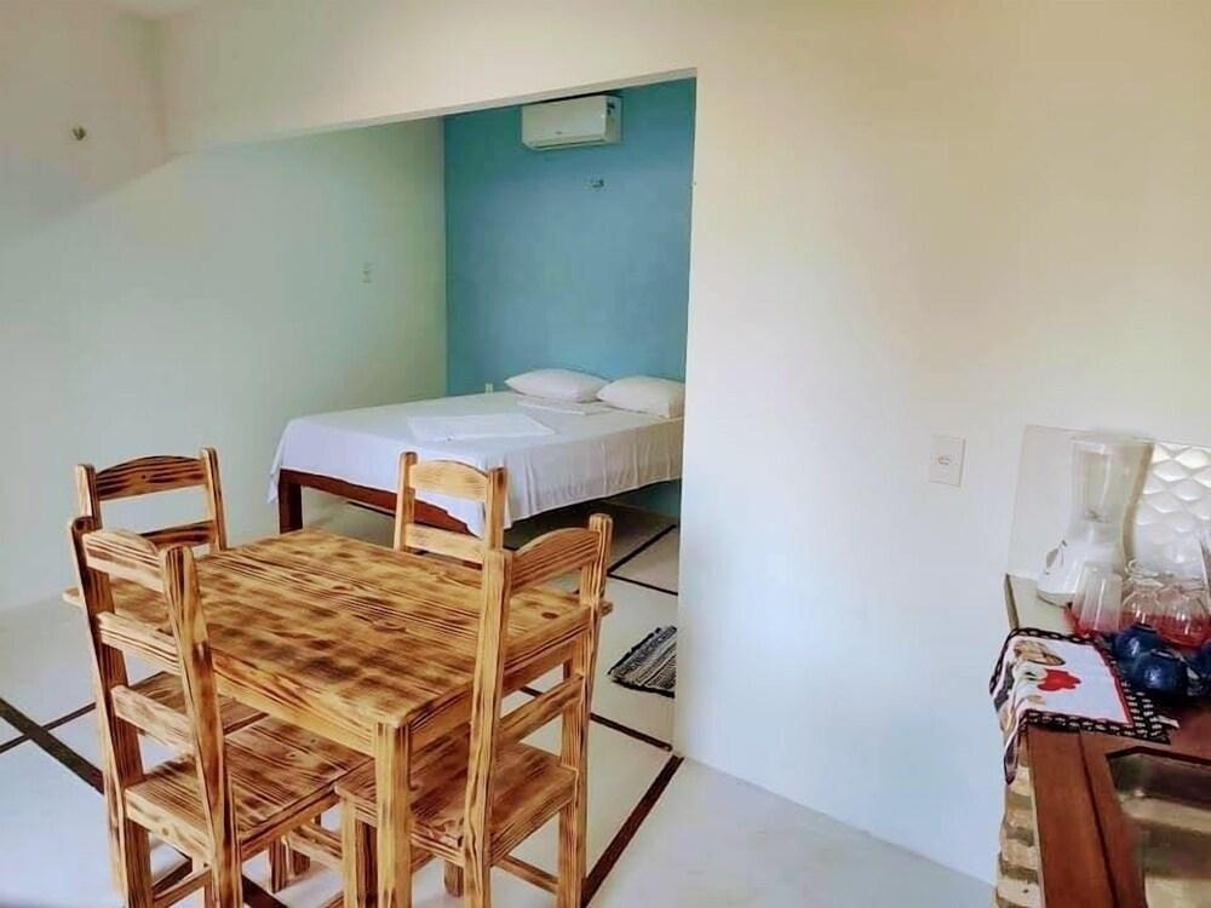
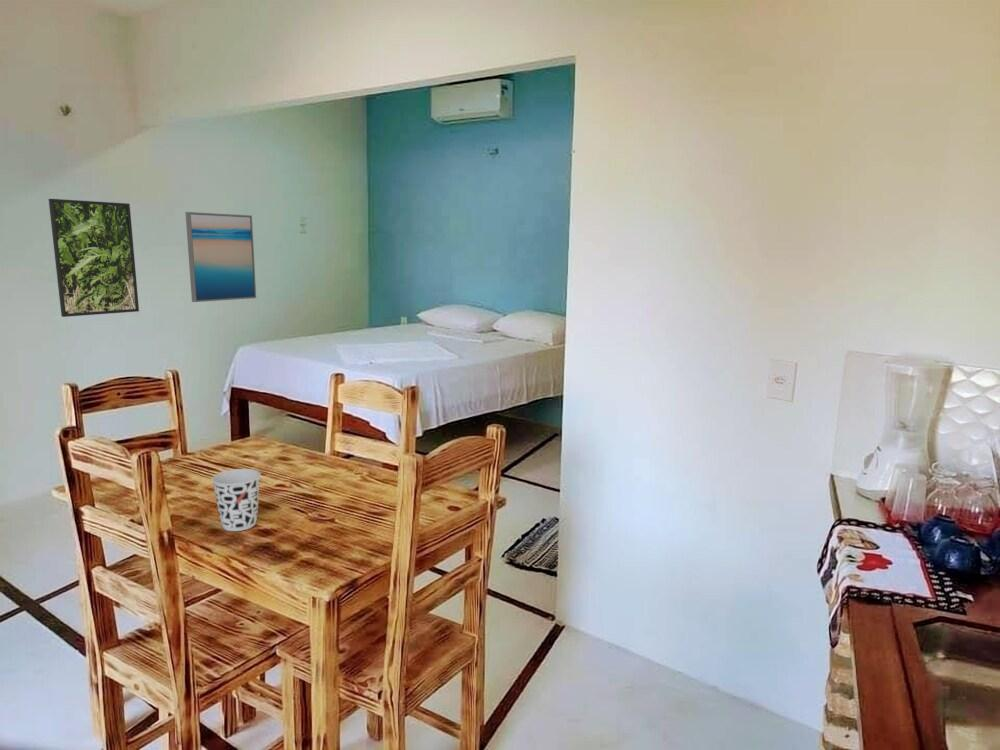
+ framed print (96, 258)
+ cup (237, 500)
+ wall art (222, 257)
